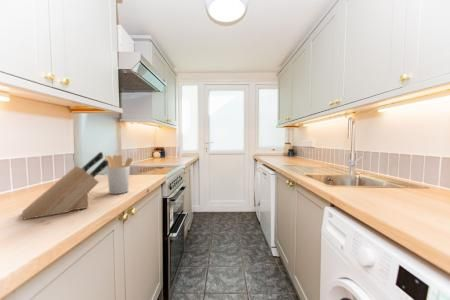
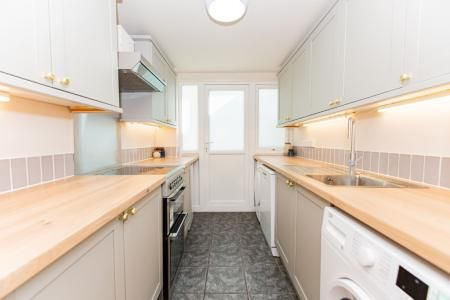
- utensil holder (117, 172)
- knife block (68, 180)
